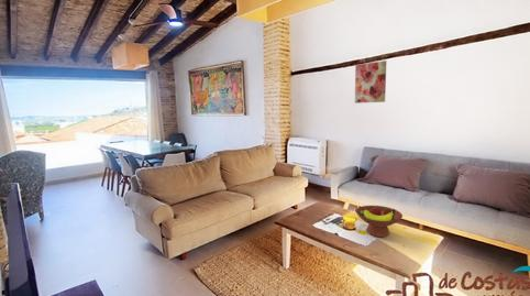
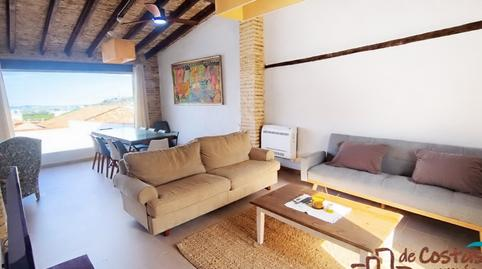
- wall art (369, 83)
- fruit bowl (377, 218)
